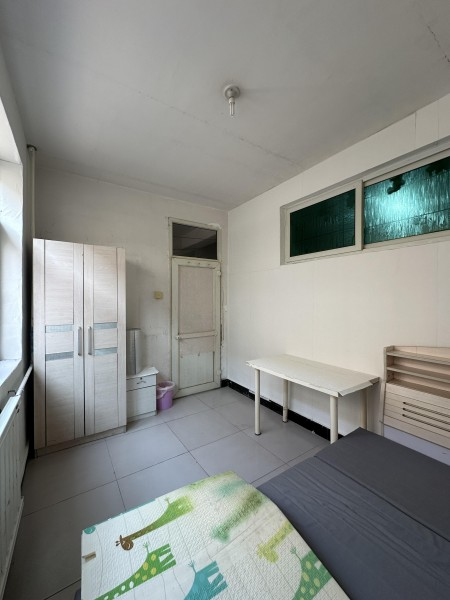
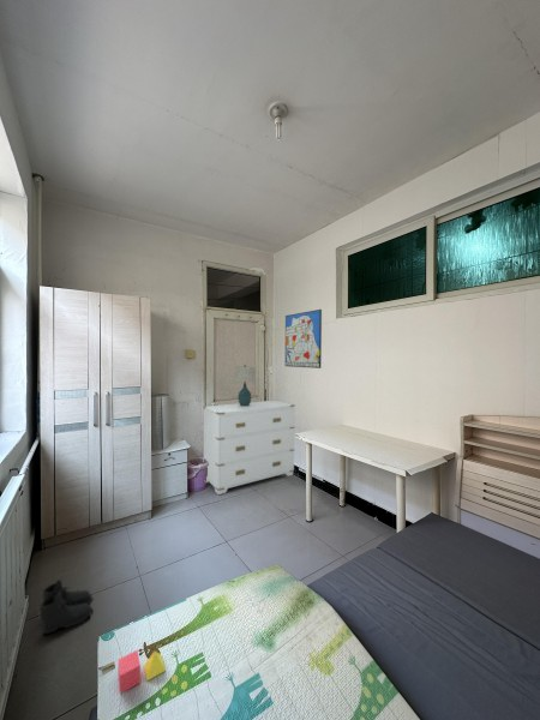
+ boots (67, 599)
+ table lamp (245, 384)
+ dresser (250, 442)
+ toy blocks (144, 665)
+ wall art (301, 340)
